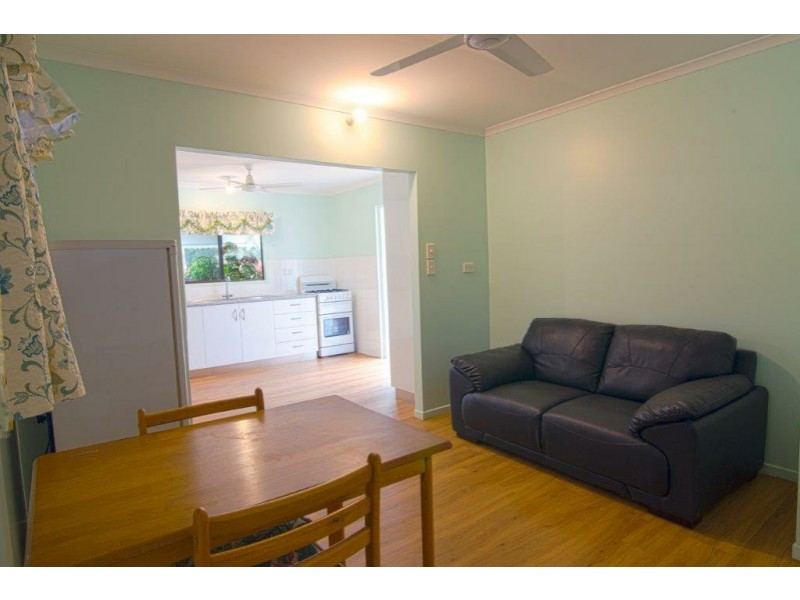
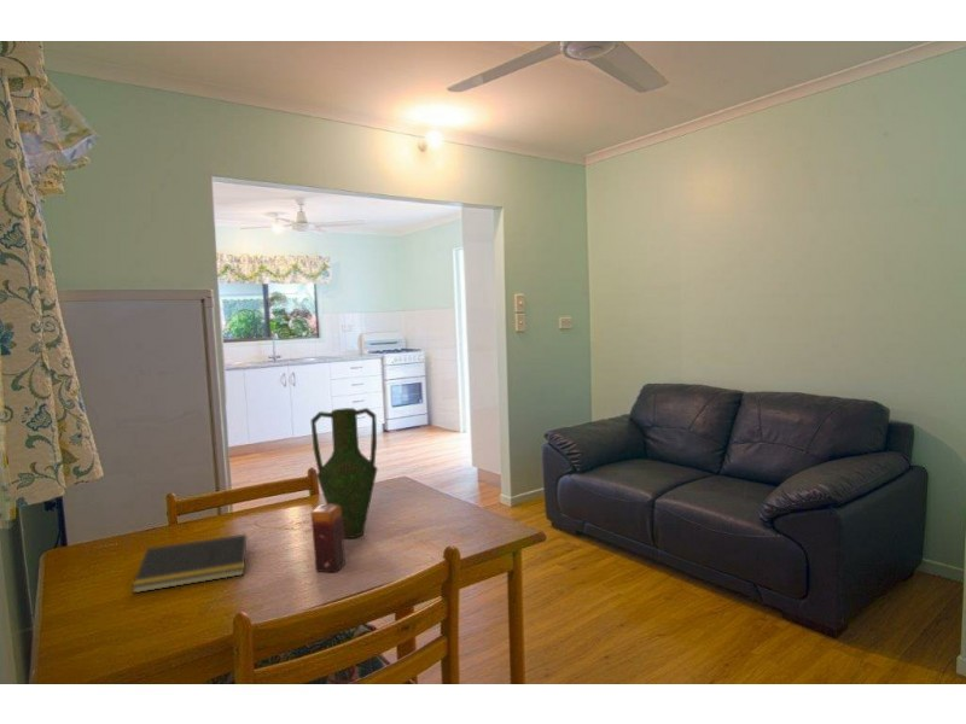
+ candle (327, 537)
+ notepad (193, 561)
+ vase (347, 472)
